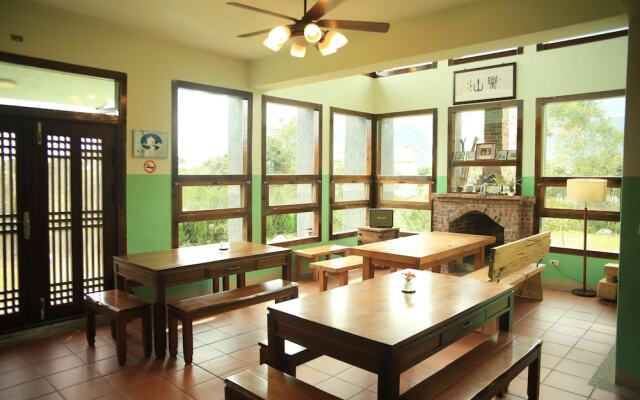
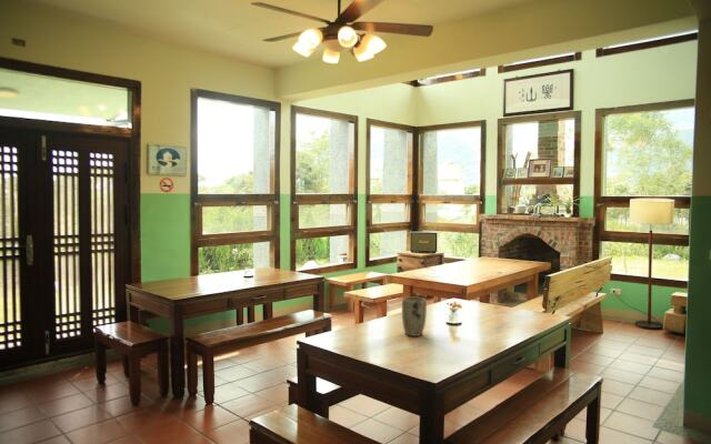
+ plant pot (413, 316)
